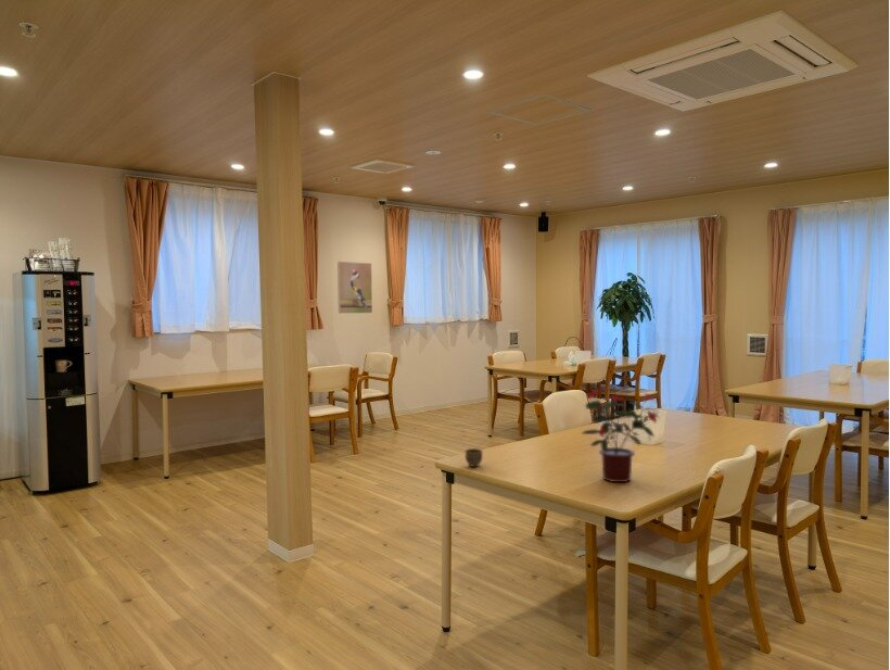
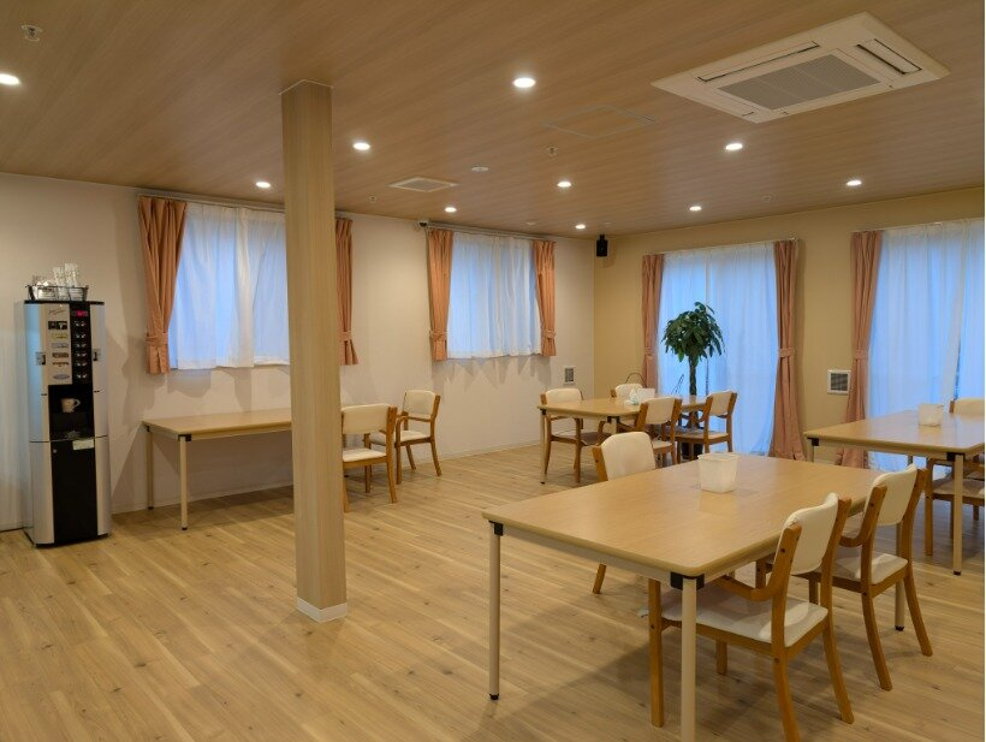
- cup (475, 457)
- potted flower (615, 431)
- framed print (355, 288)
